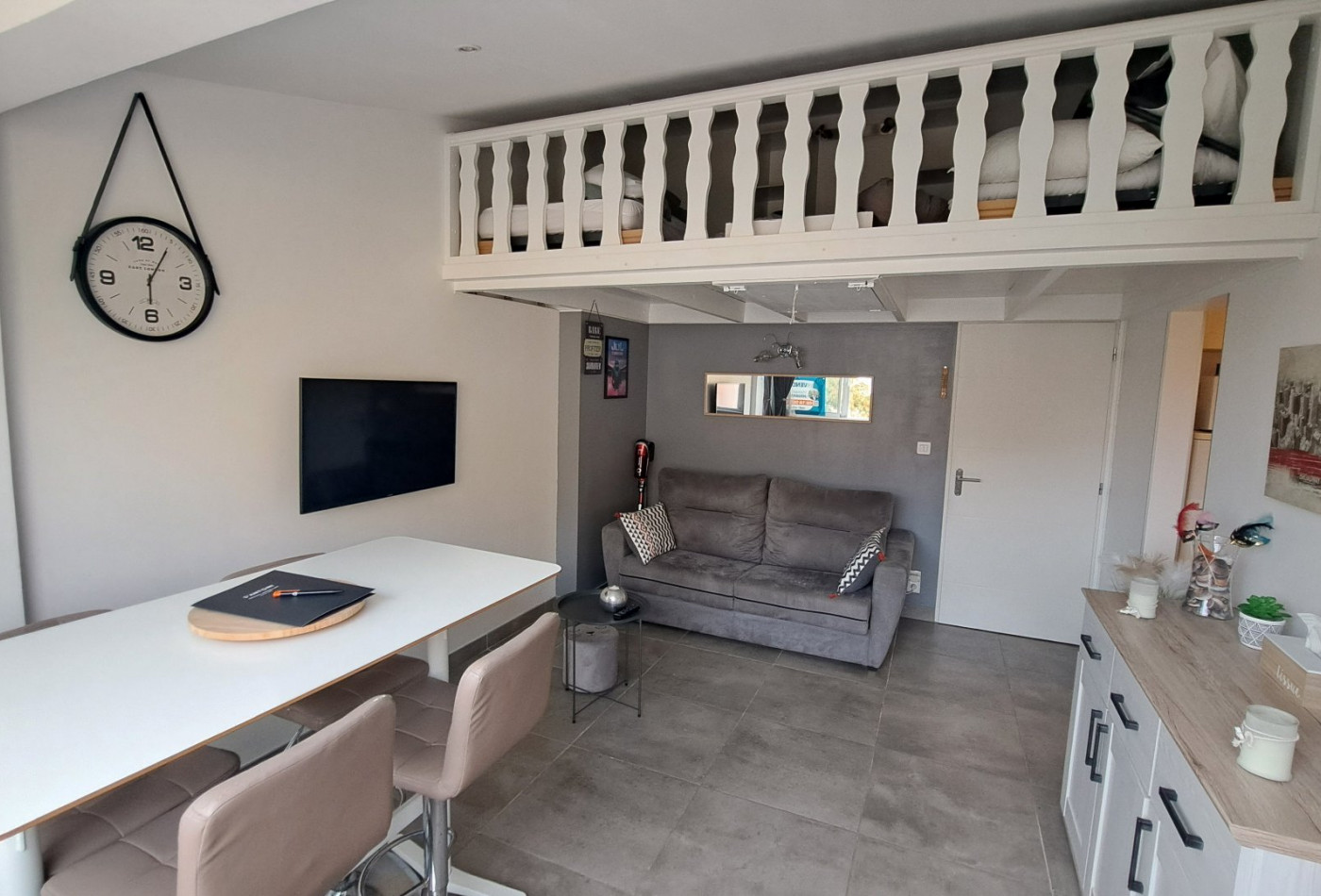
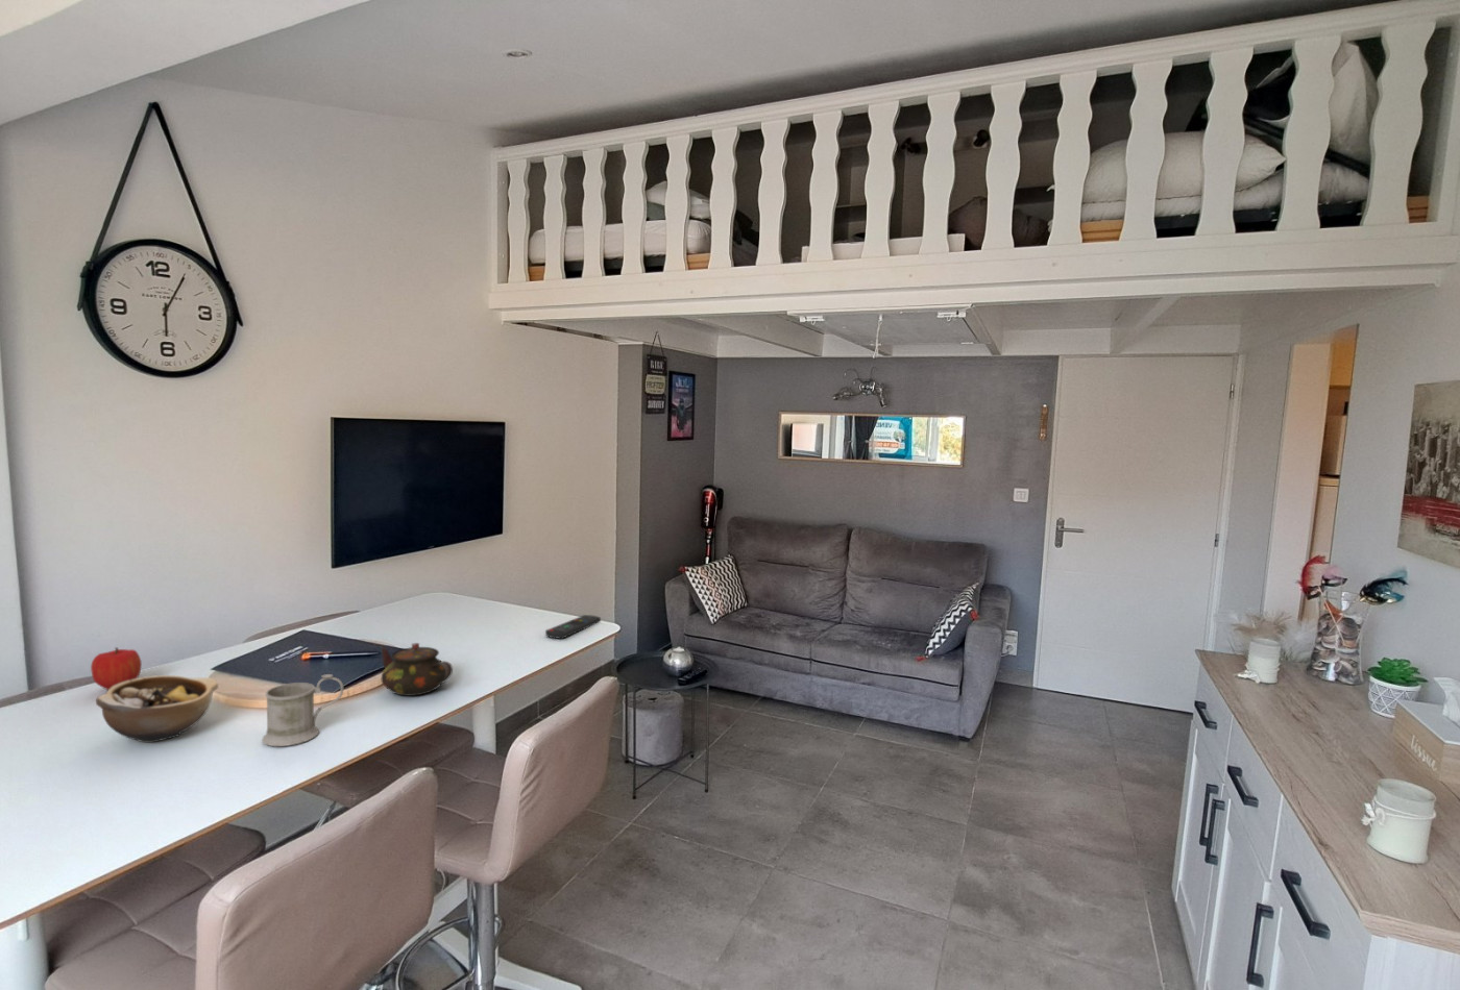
+ bowl (159, 706)
+ mug (304, 706)
+ teapot (414, 666)
+ fruit (116, 668)
+ remote control (574, 625)
